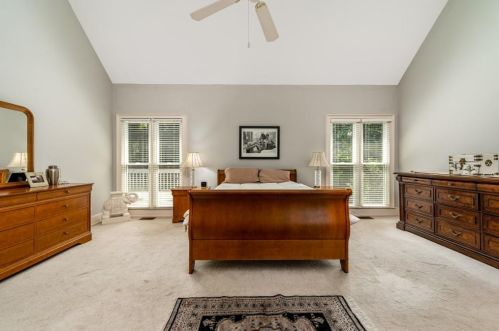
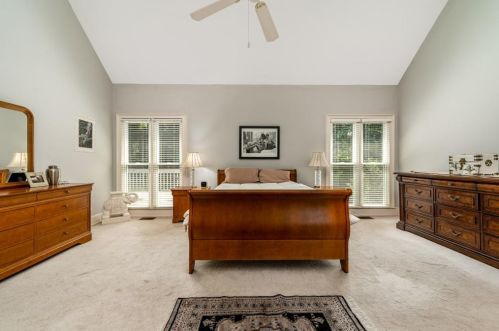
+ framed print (85, 134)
